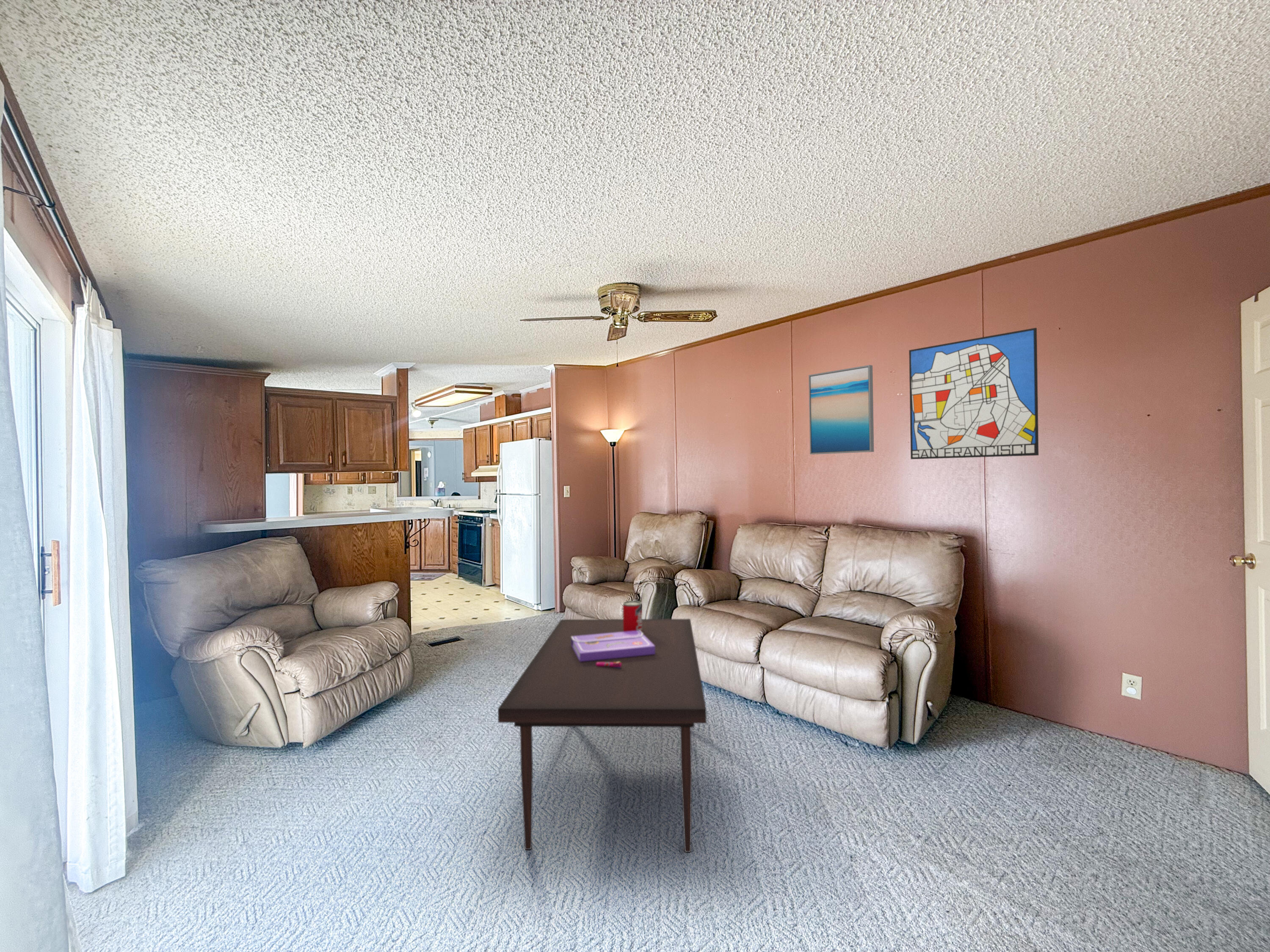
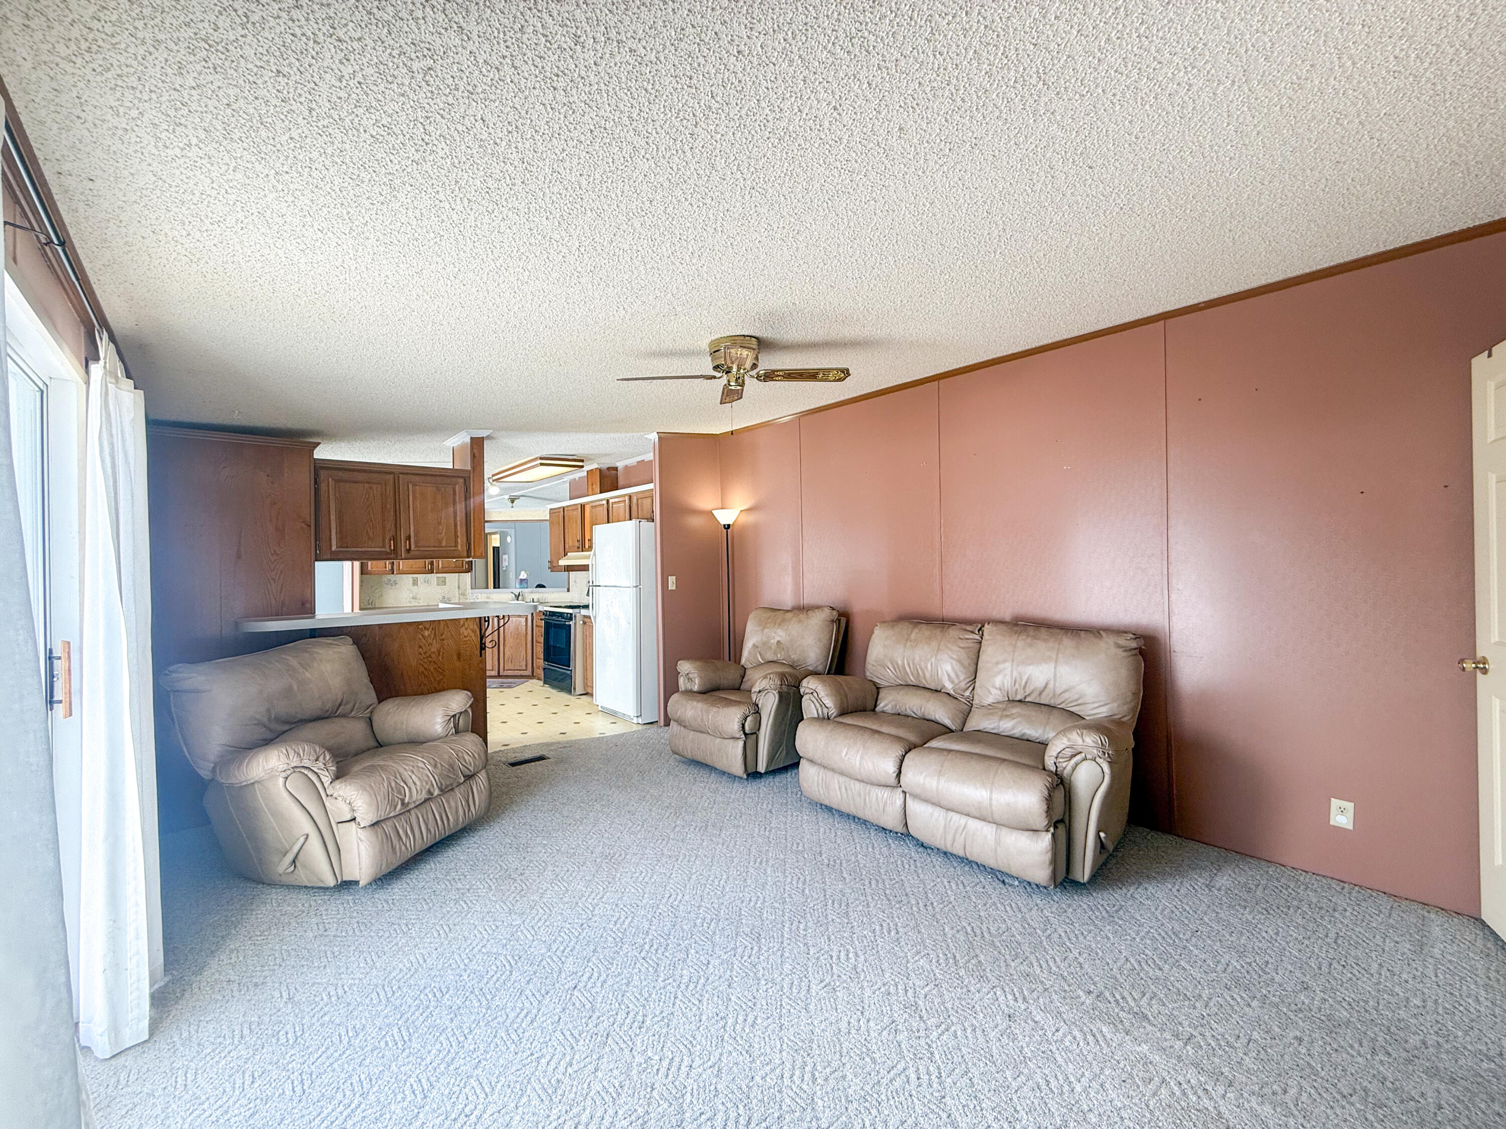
- coffee table (617, 697)
- wall art (969, 399)
- wall art (840, 412)
